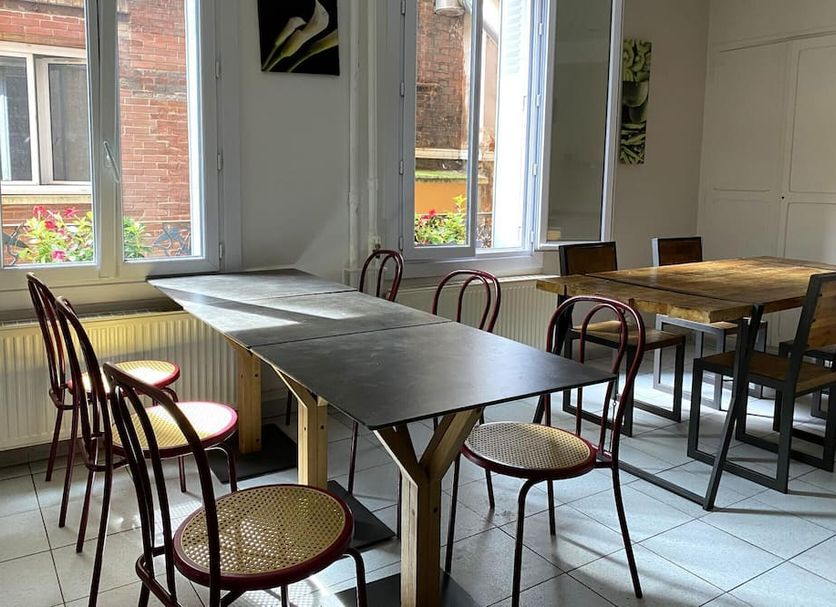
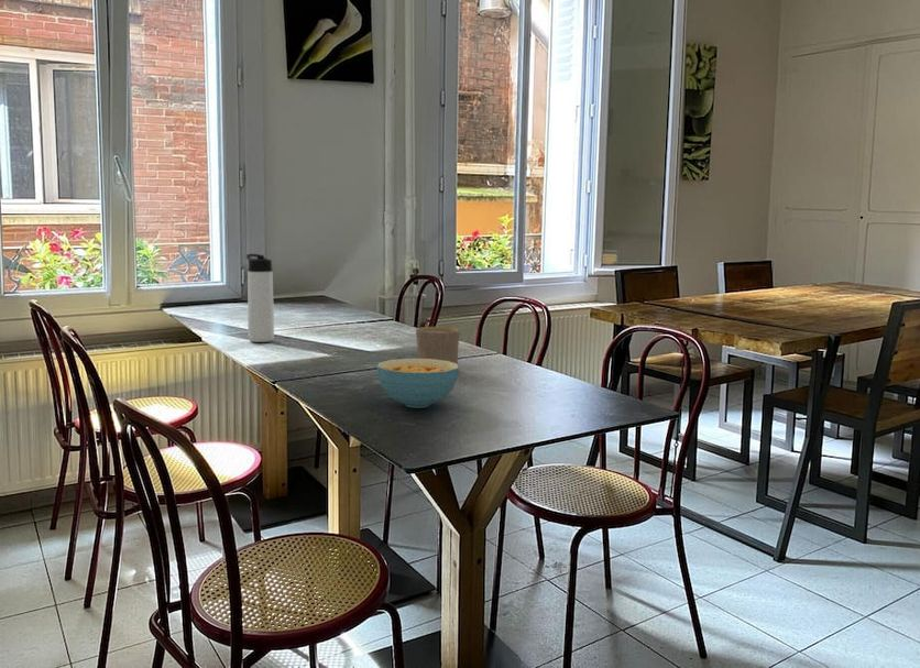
+ cup (437, 350)
+ thermos bottle (258, 297)
+ cereal bowl (417, 385)
